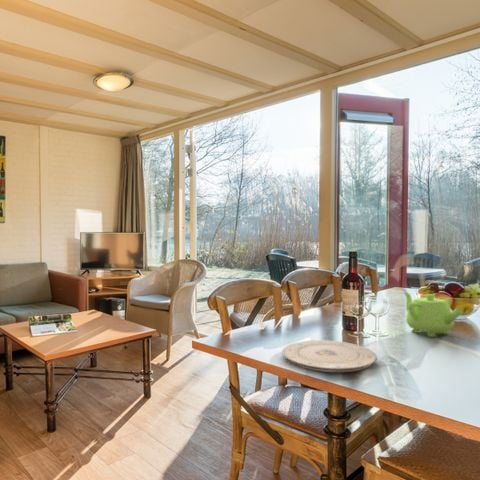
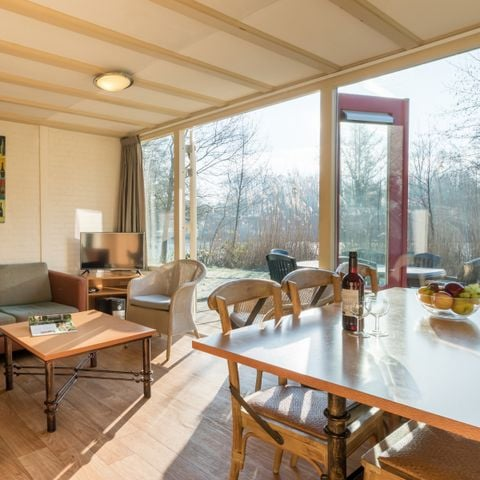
- plate (328, 355)
- teapot (430, 313)
